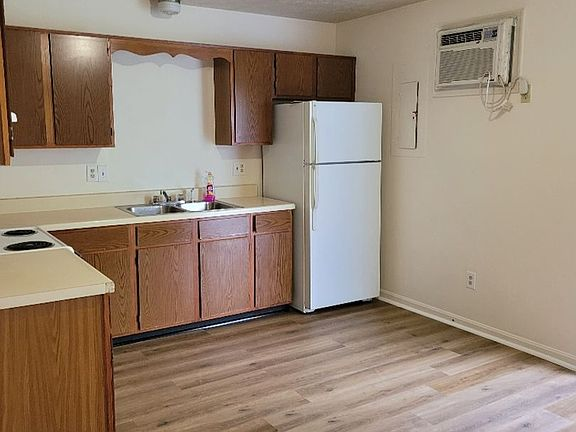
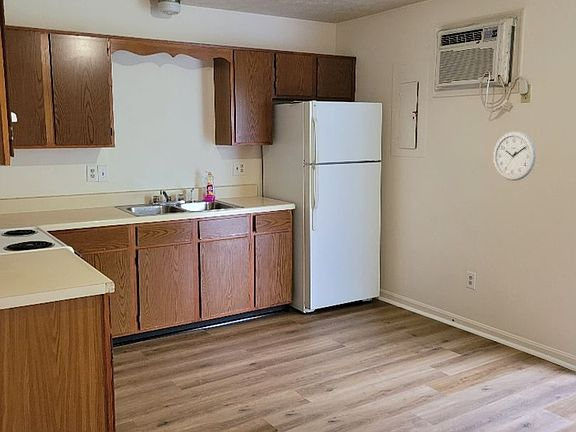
+ wall clock (513, 156)
